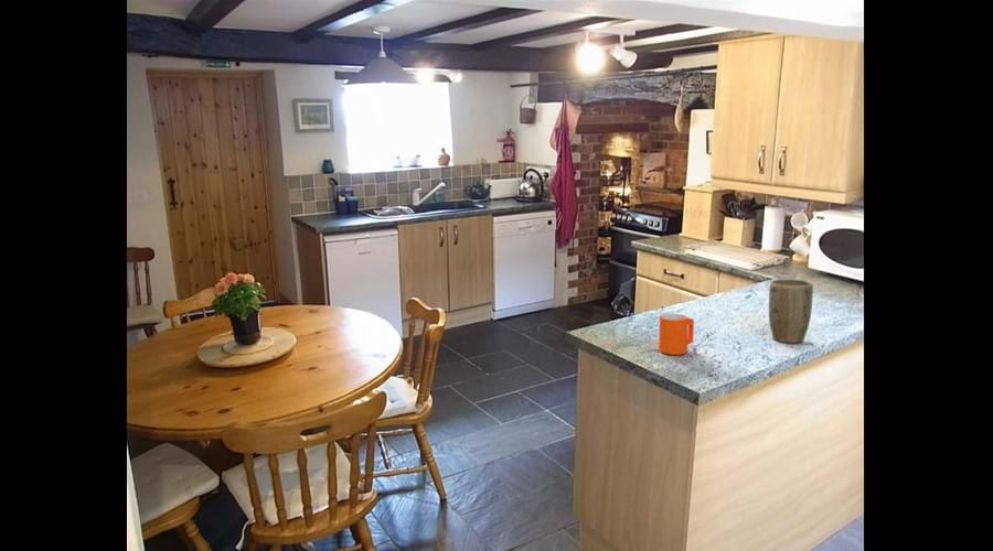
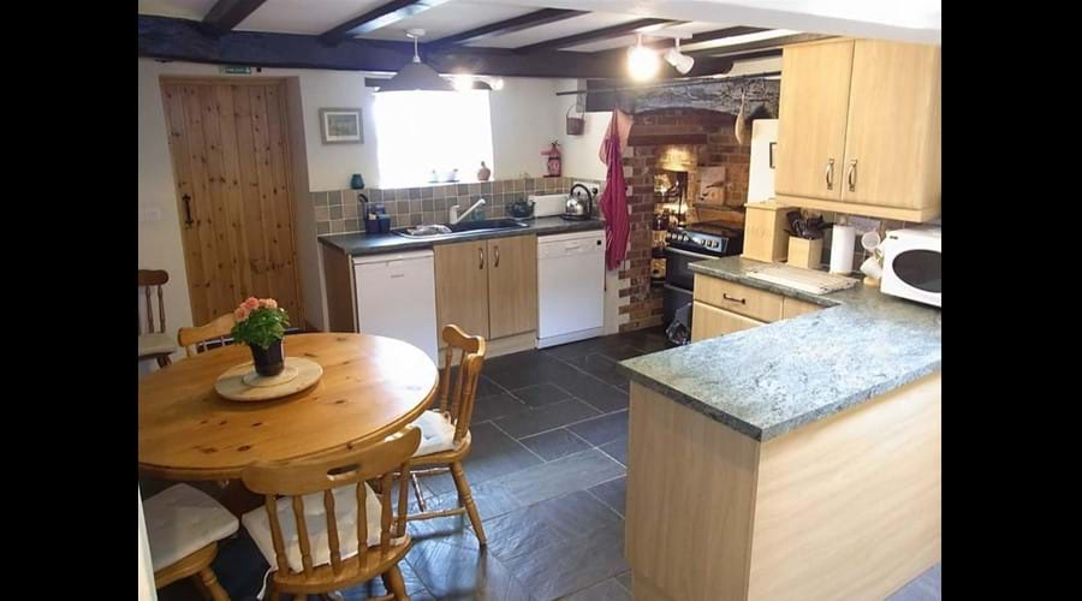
- plant pot (789, 311)
- mug (674, 332)
